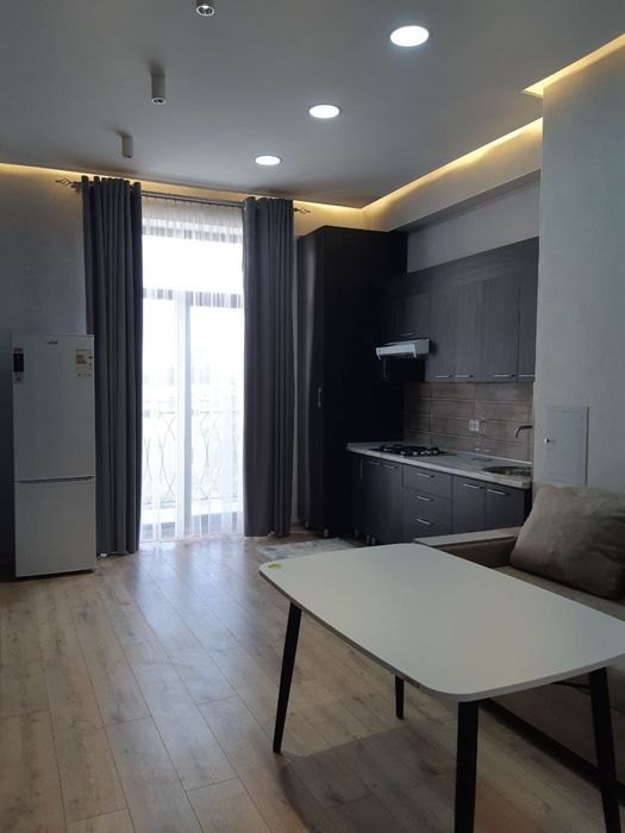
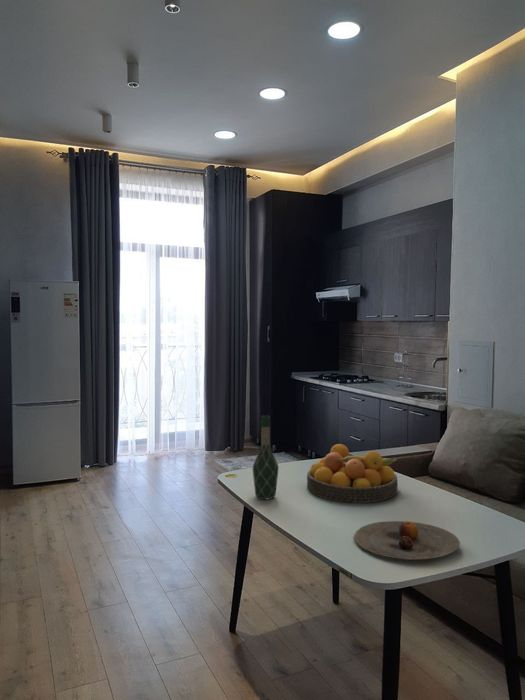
+ plate (405, 534)
+ wine bottle (265, 456)
+ fruit bowl (351, 469)
